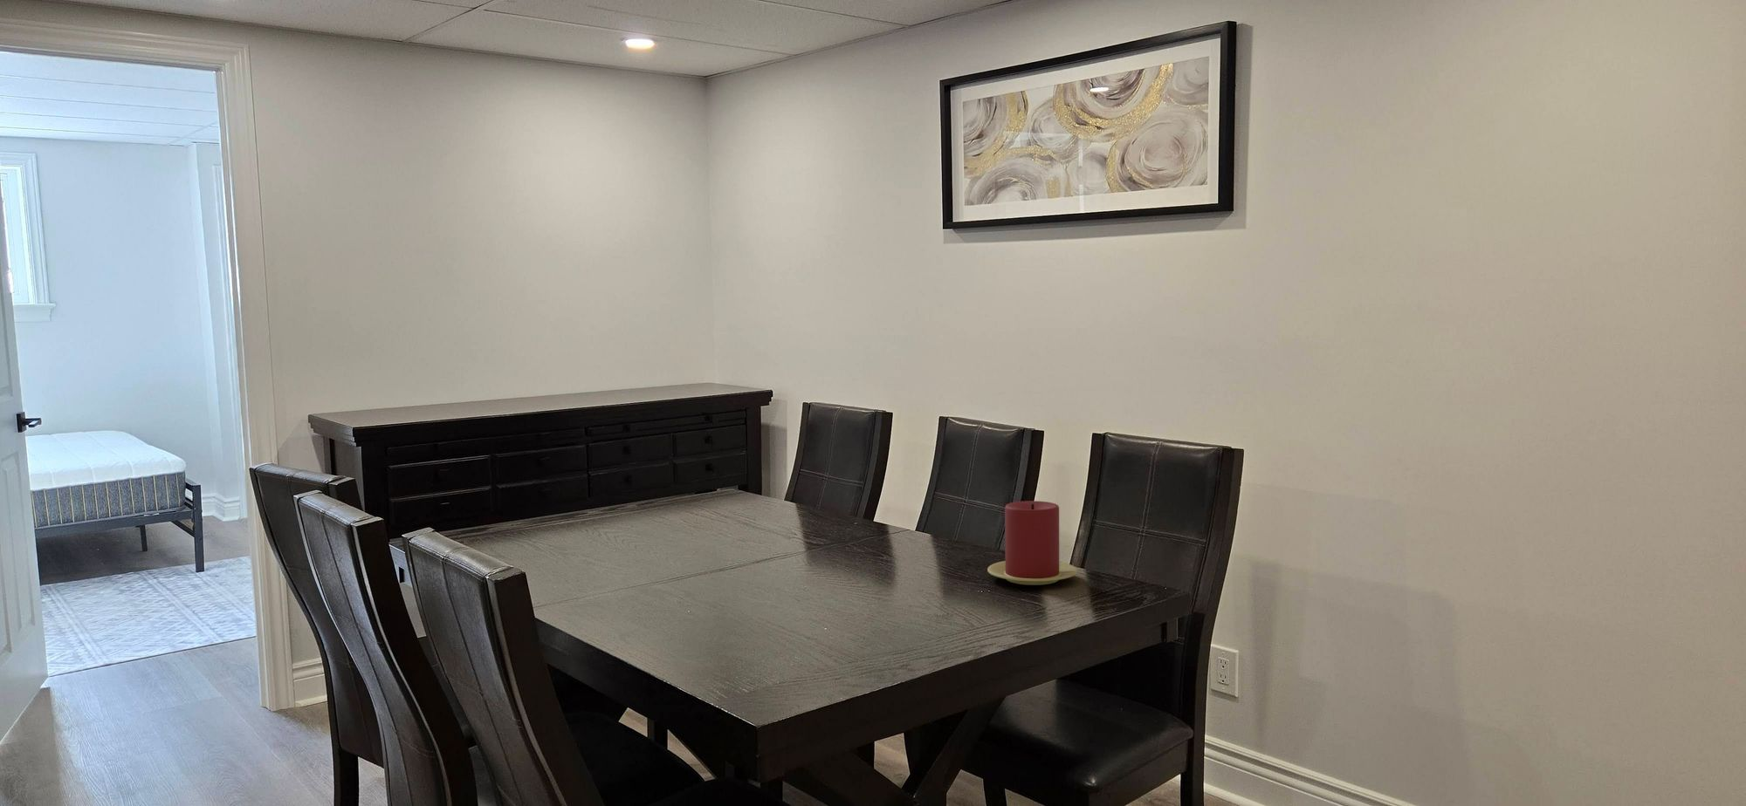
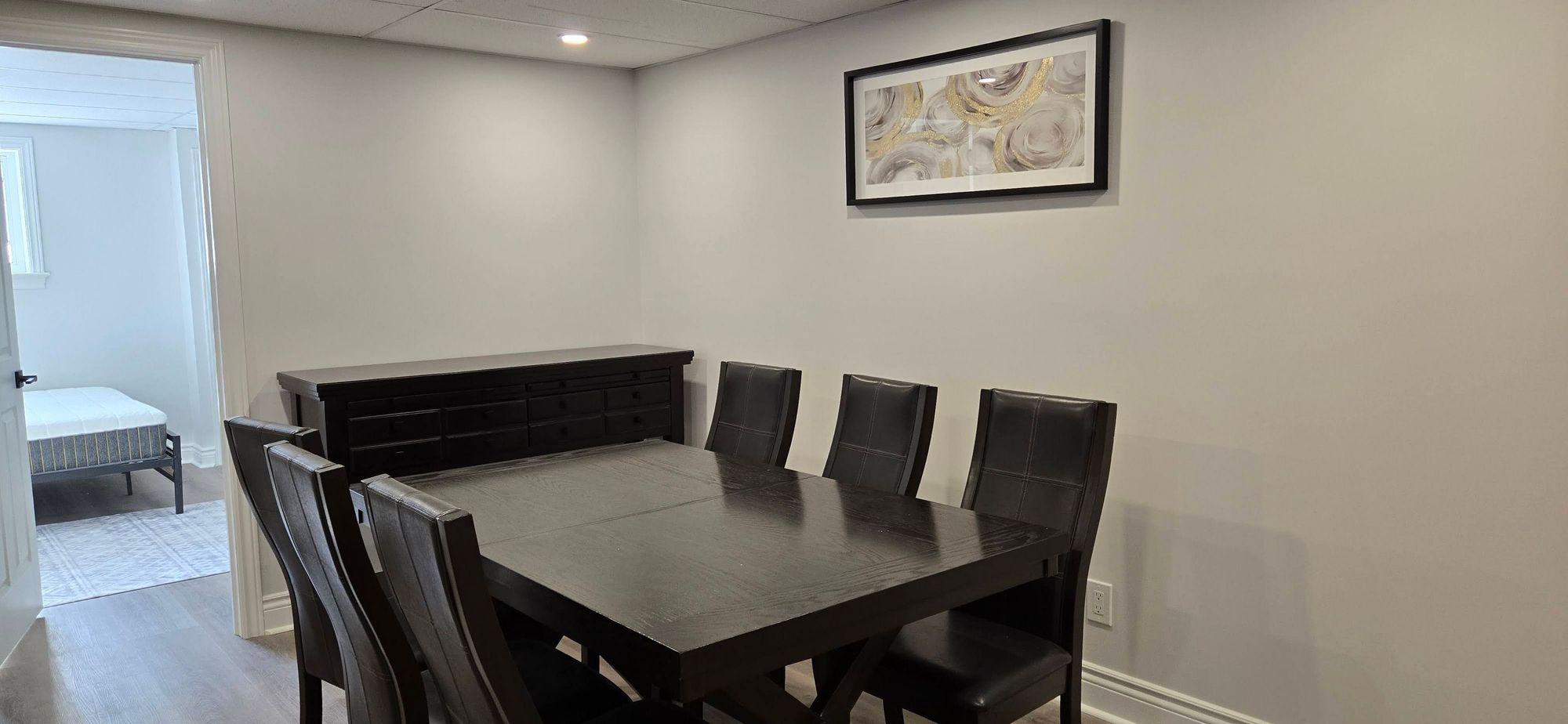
- candle (1032, 541)
